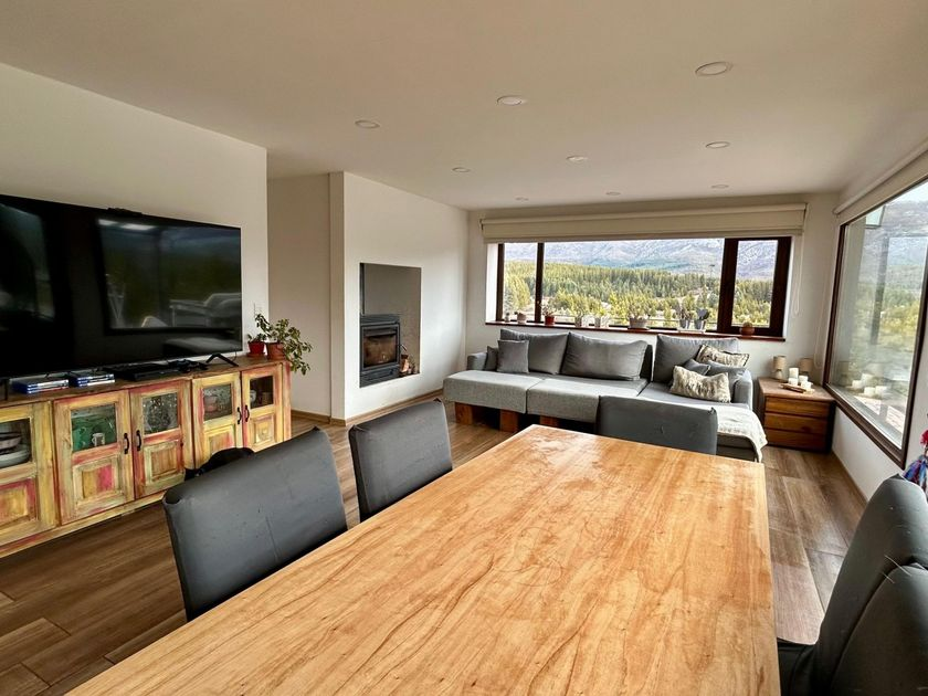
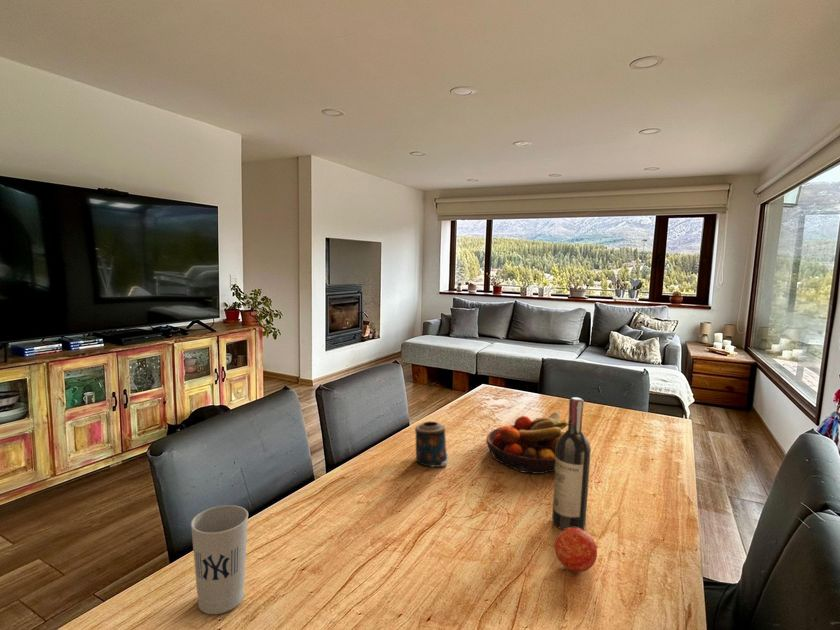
+ fruit bowl (532, 436)
+ cup (220, 559)
+ apple (575, 549)
+ wine bottle (572, 461)
+ candle (435, 441)
